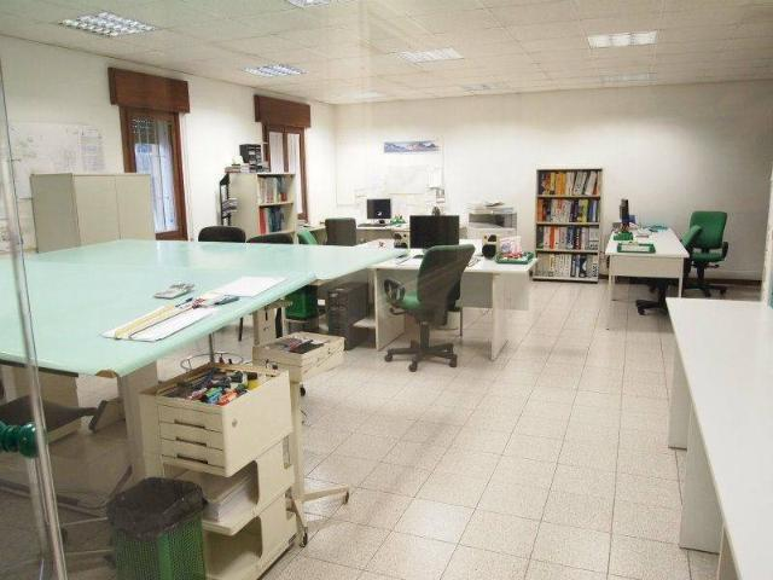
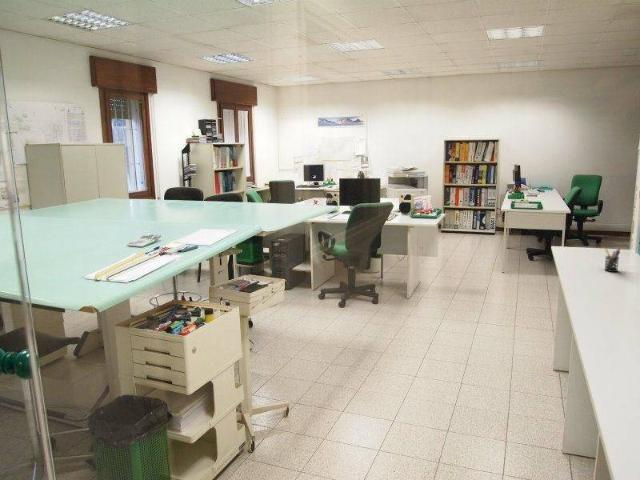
+ pen holder (613, 258)
